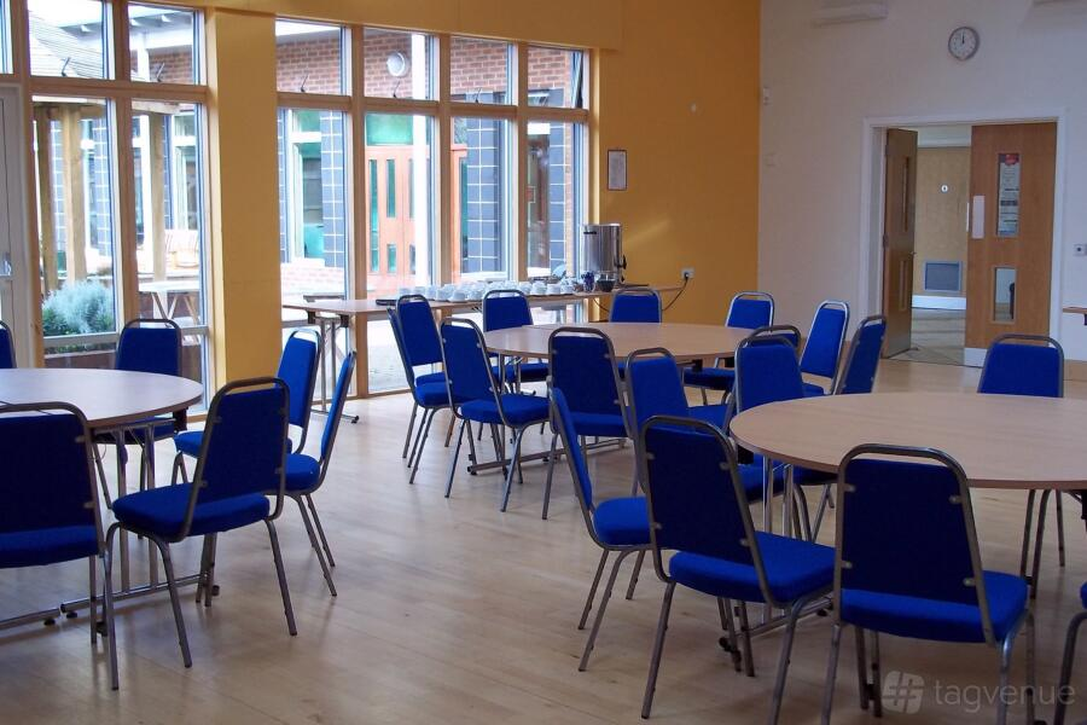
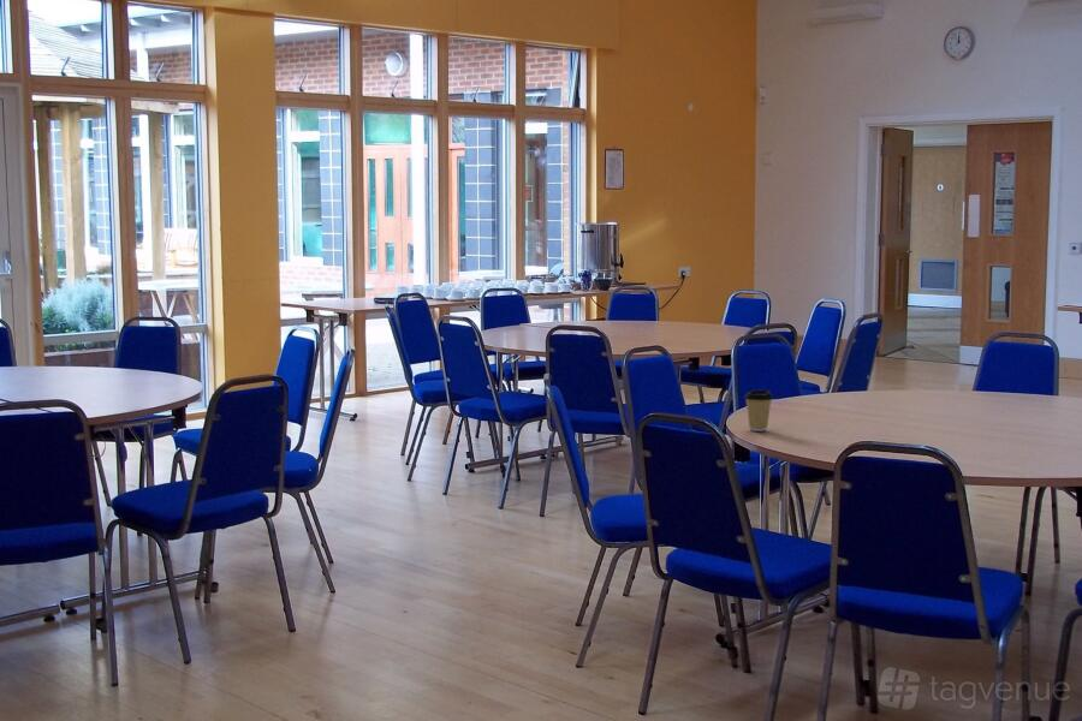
+ coffee cup (757, 410)
